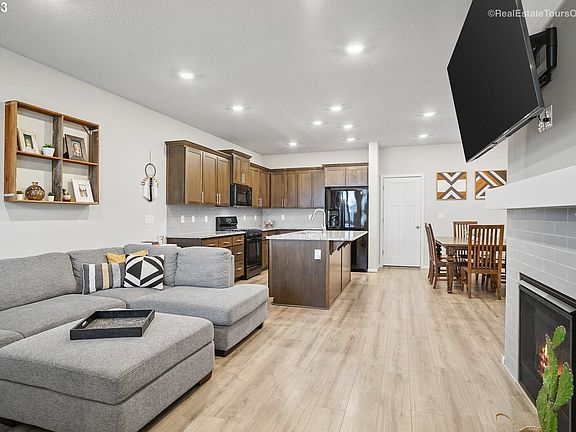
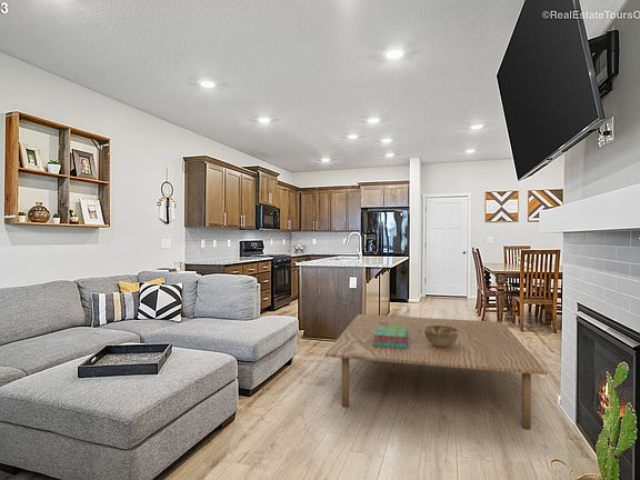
+ decorative bowl (441, 337)
+ stack of books (391, 336)
+ coffee table (427, 359)
